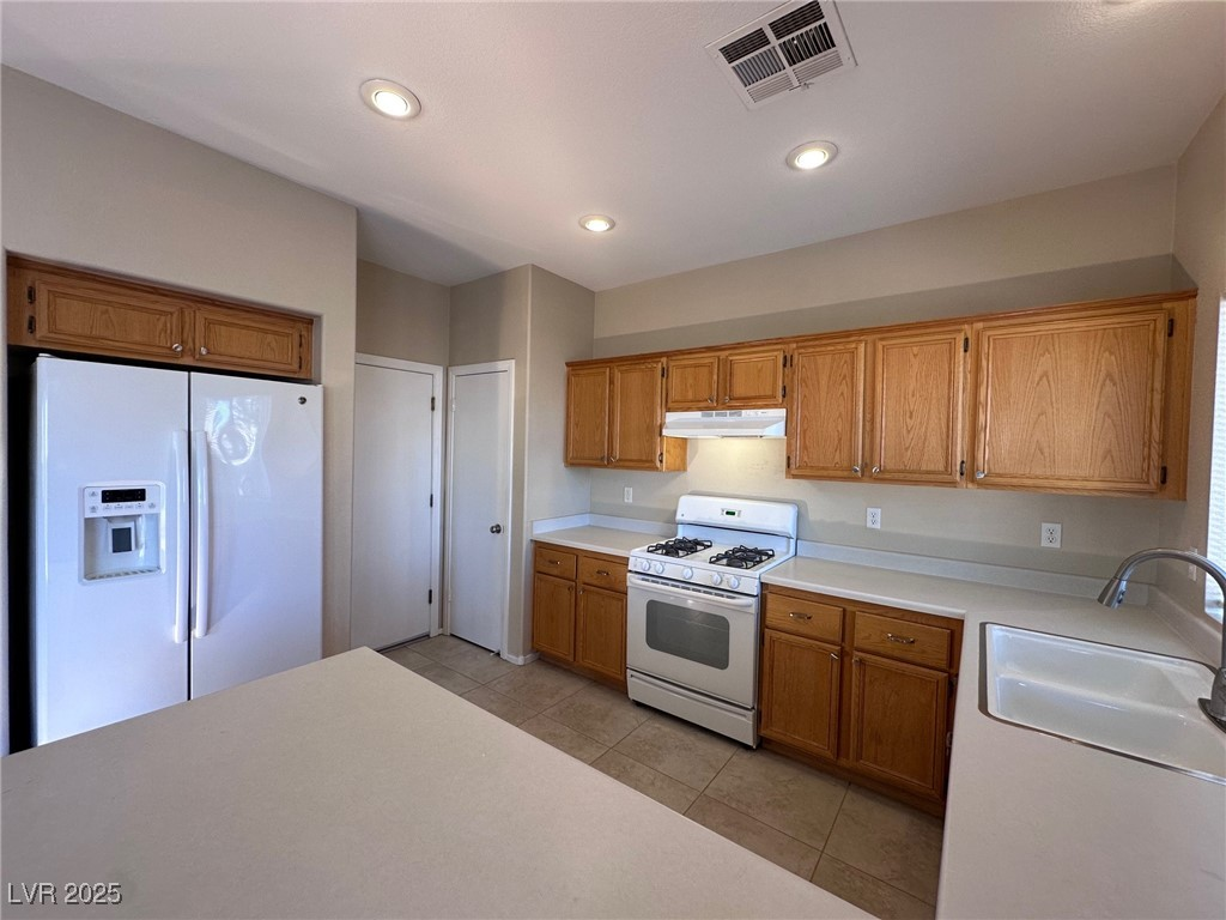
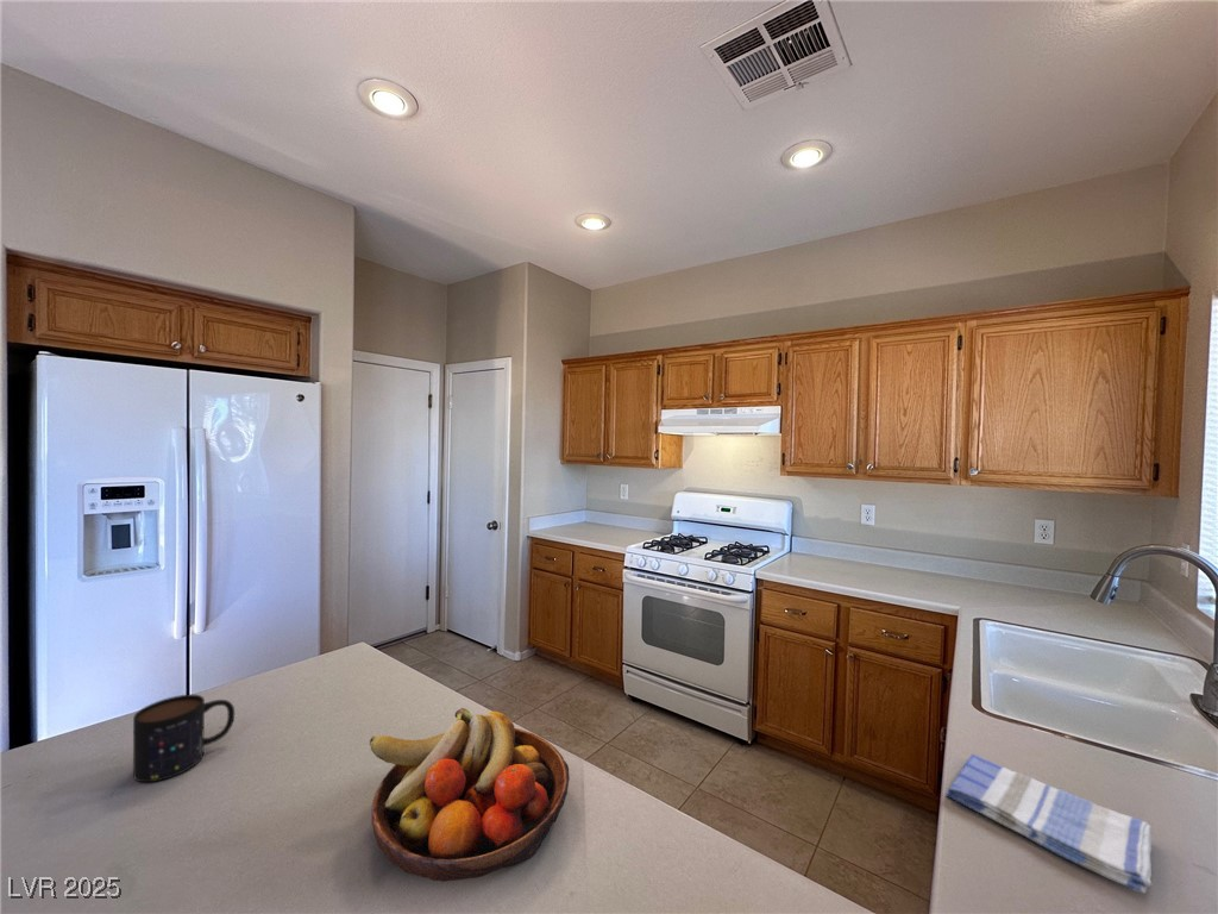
+ mug (187, 730)
+ fruit bowl (472, 774)
+ dish towel (1044, 809)
